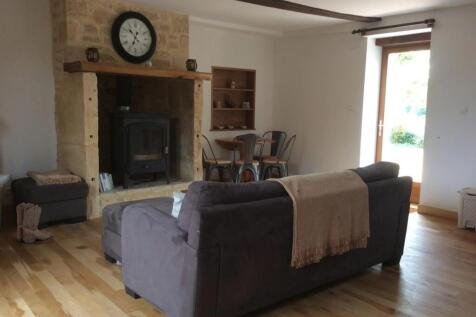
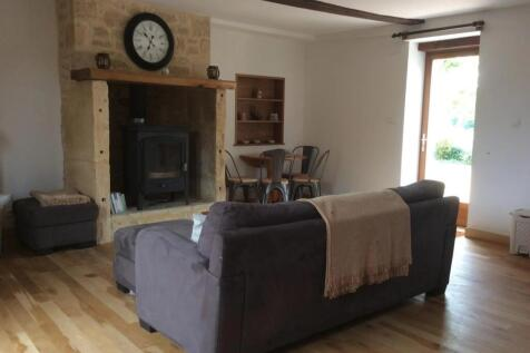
- boots (34, 220)
